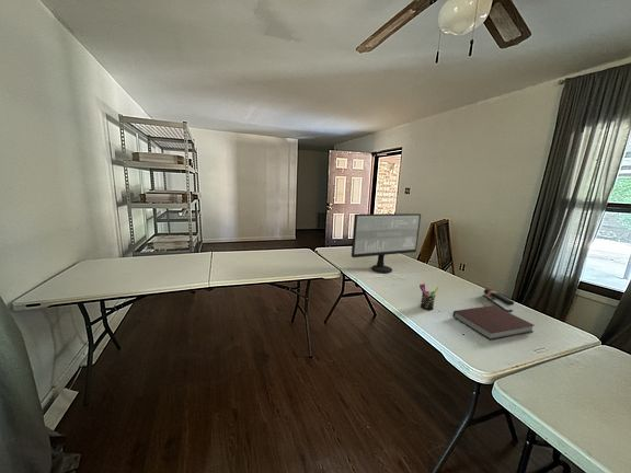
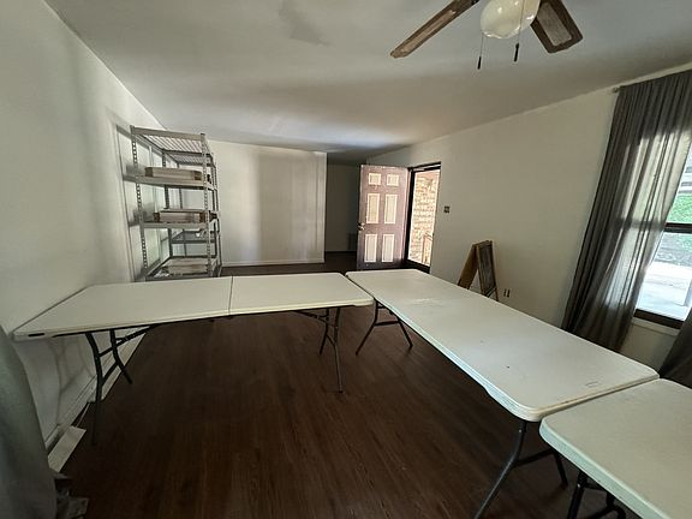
- computer monitor (385, 242)
- stapler (497, 298)
- pen holder (428, 296)
- notebook (492, 320)
